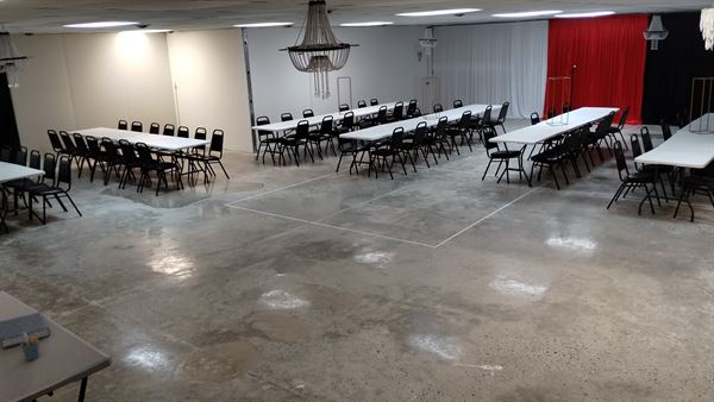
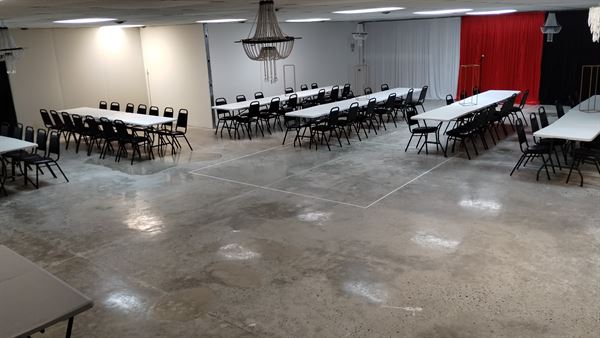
- pen holder (30, 345)
- book (23, 328)
